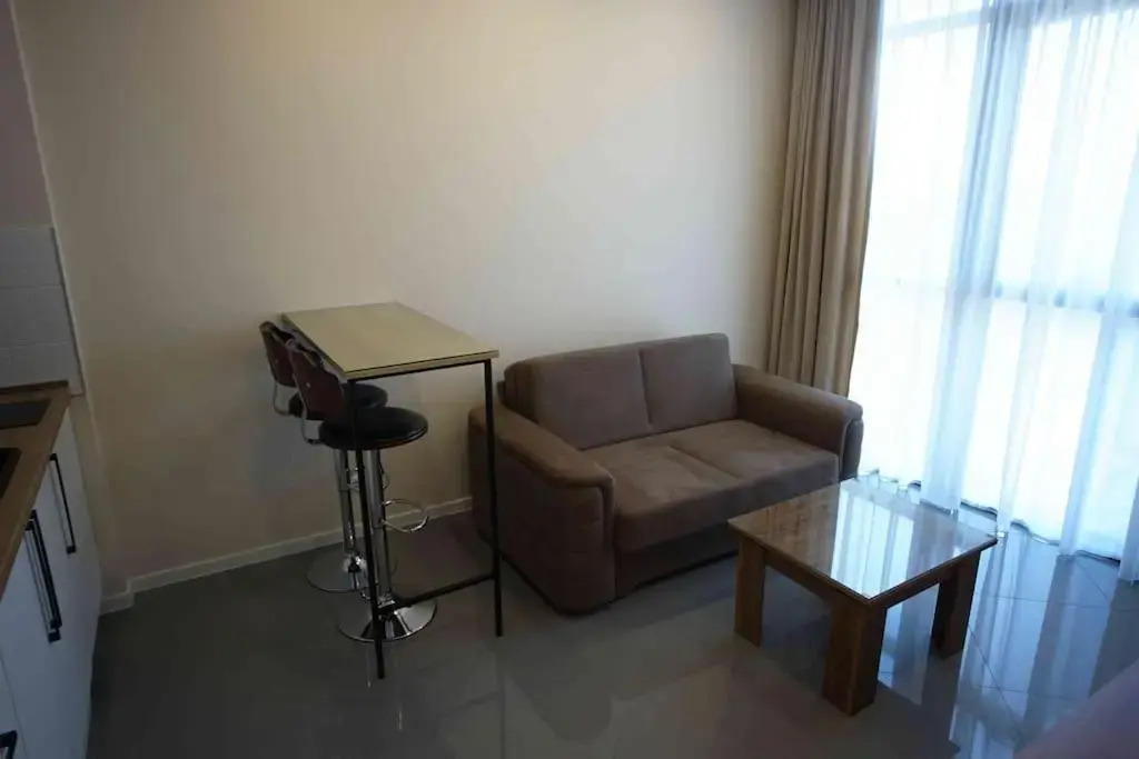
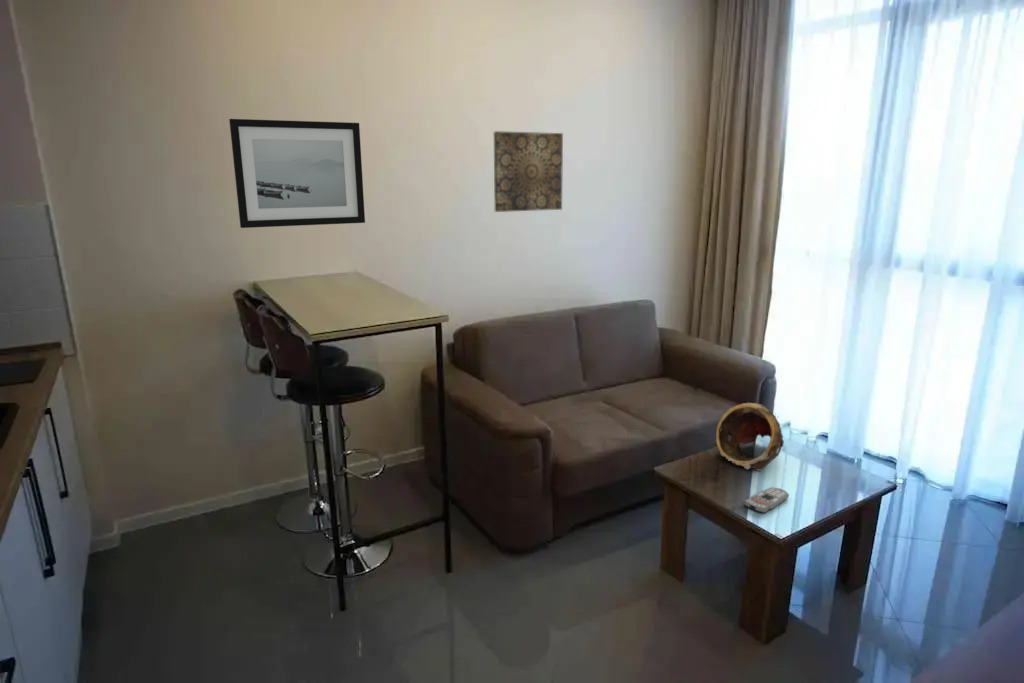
+ wall art (529, 172)
+ decorative bowl (755, 428)
+ remote control (767, 499)
+ wall art (301, 174)
